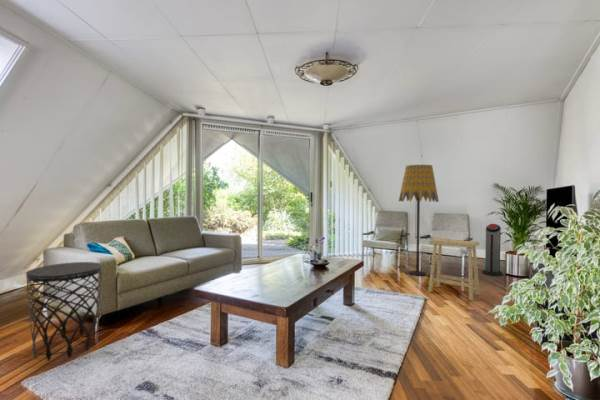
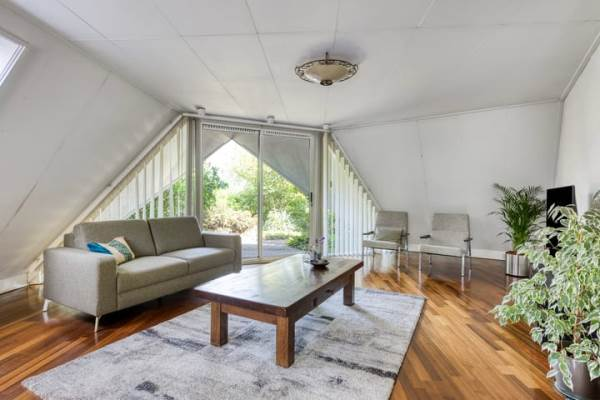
- floor lamp (418, 219)
- stool (452, 276)
- side table (64, 306)
- air purifier (492, 248)
